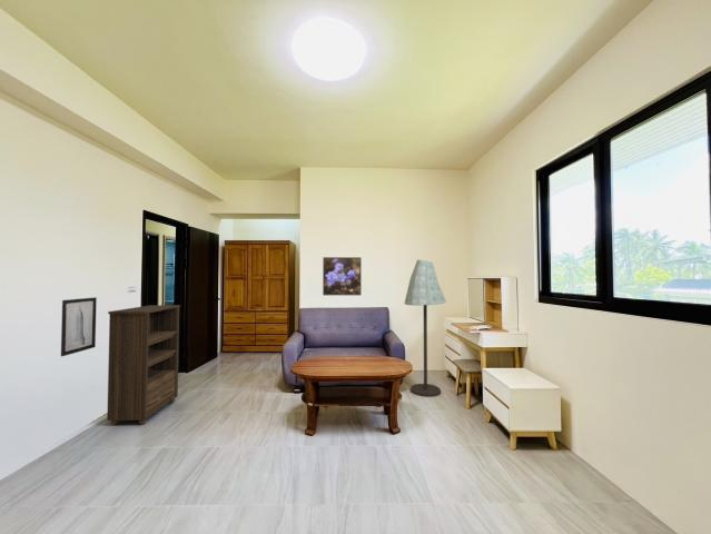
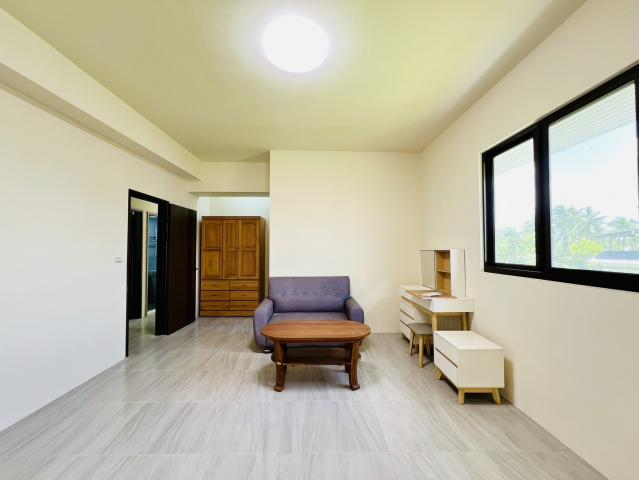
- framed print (342, 276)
- wall art (79, 325)
- bookshelf (146, 359)
- floor lamp (425, 325)
